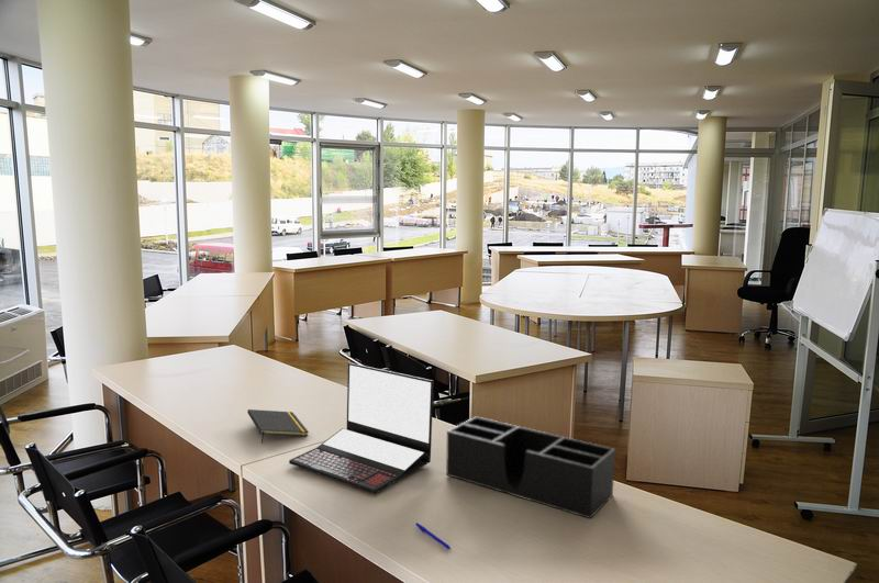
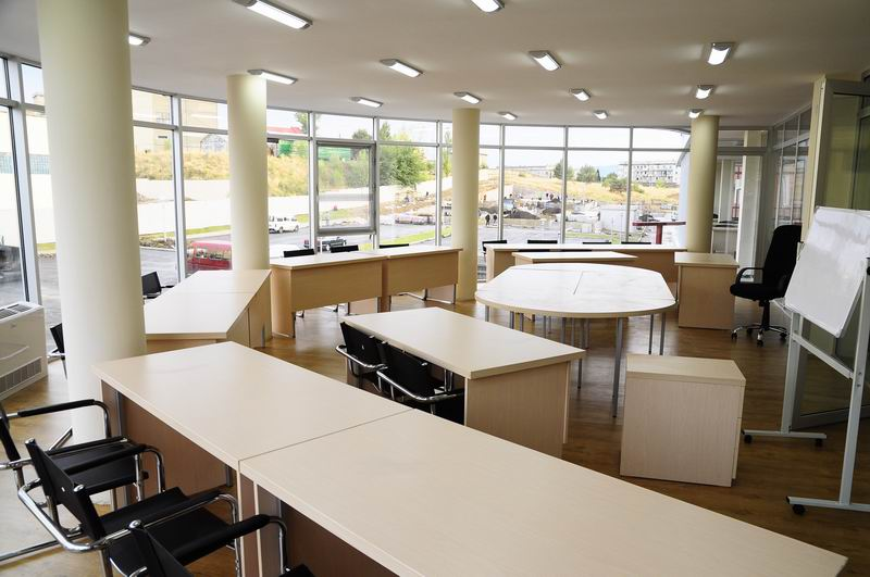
- laptop (360, 423)
- pen (433, 536)
- notepad (277, 422)
- desk organizer (527, 462)
